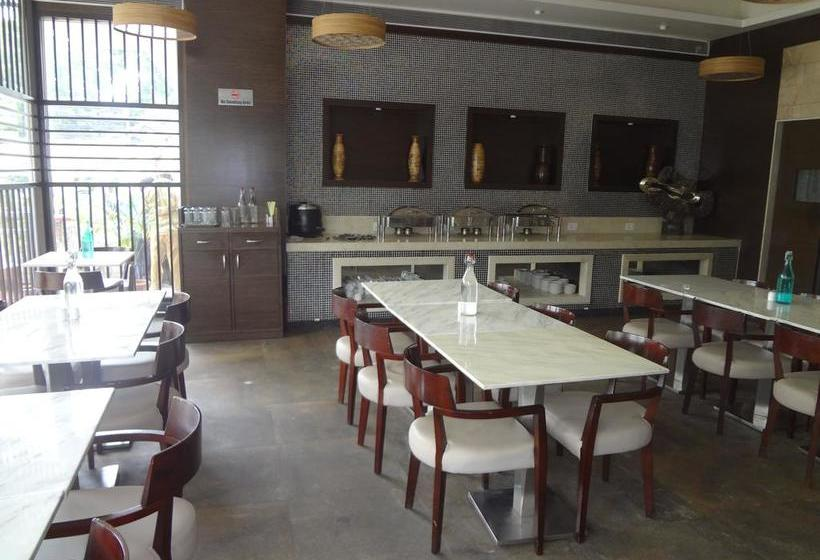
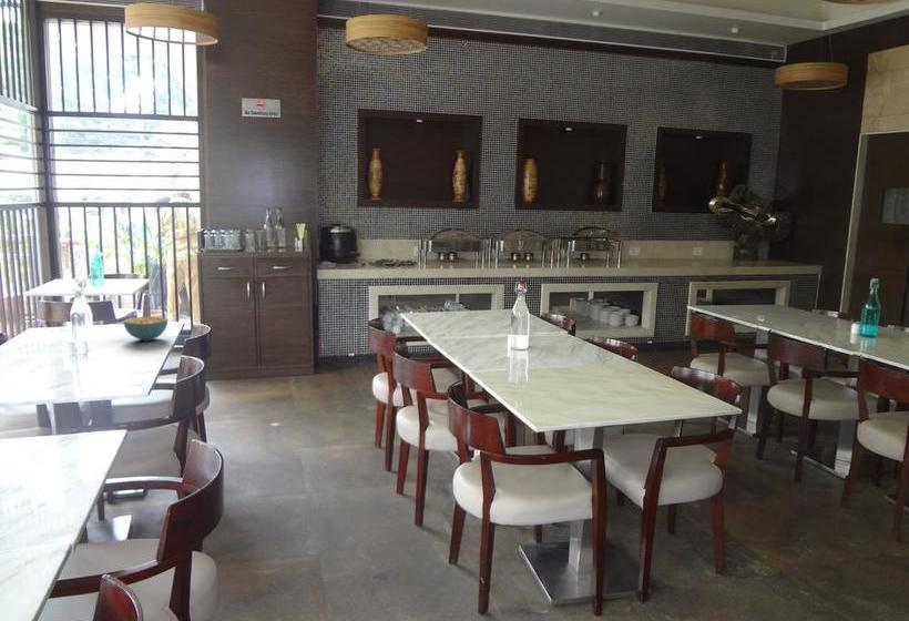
+ cereal bowl (146, 329)
